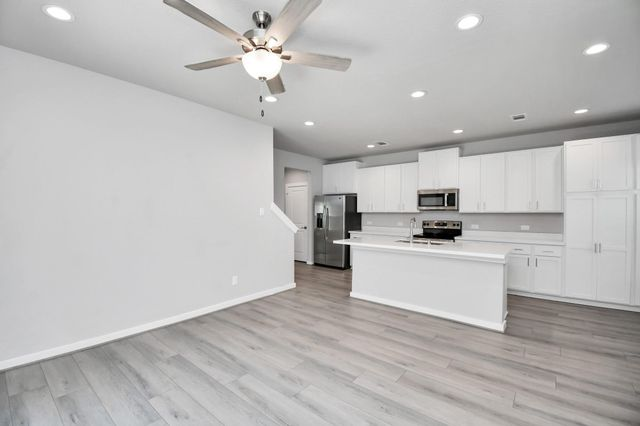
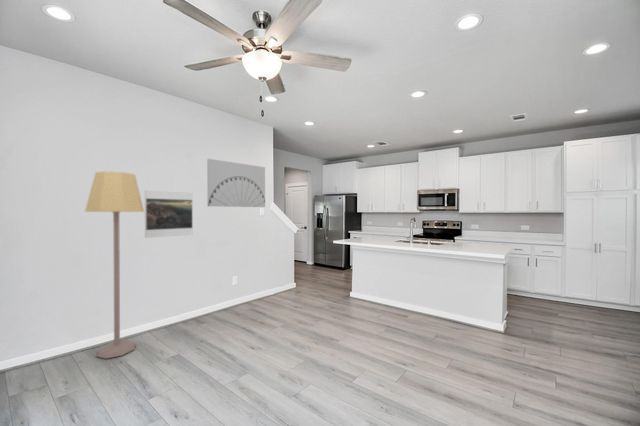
+ wall art (238, 185)
+ lamp (116, 262)
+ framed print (170, 214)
